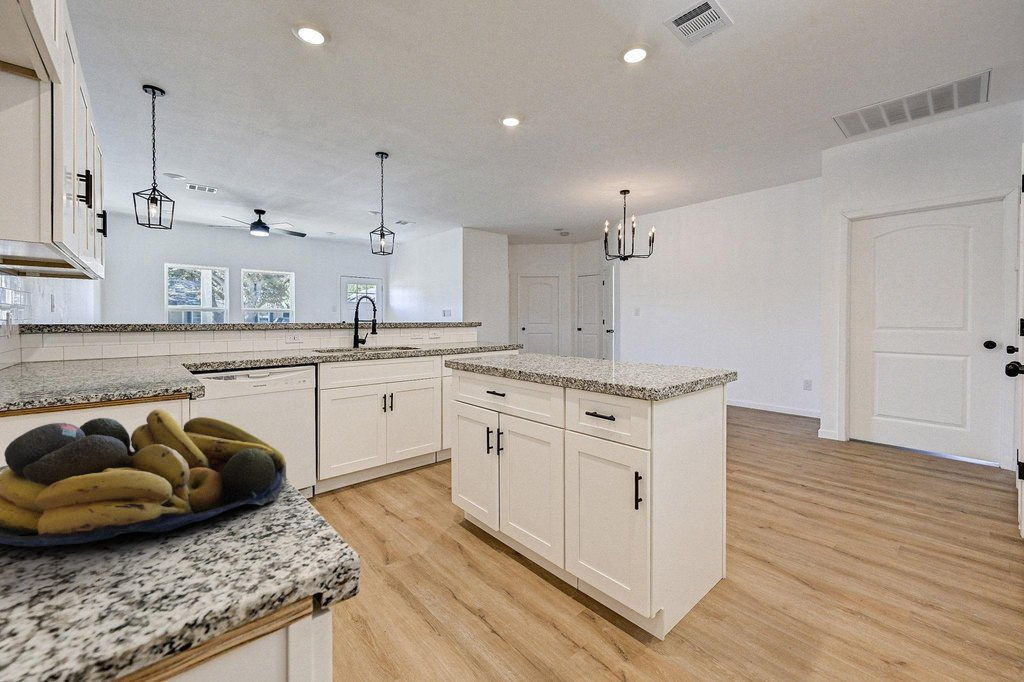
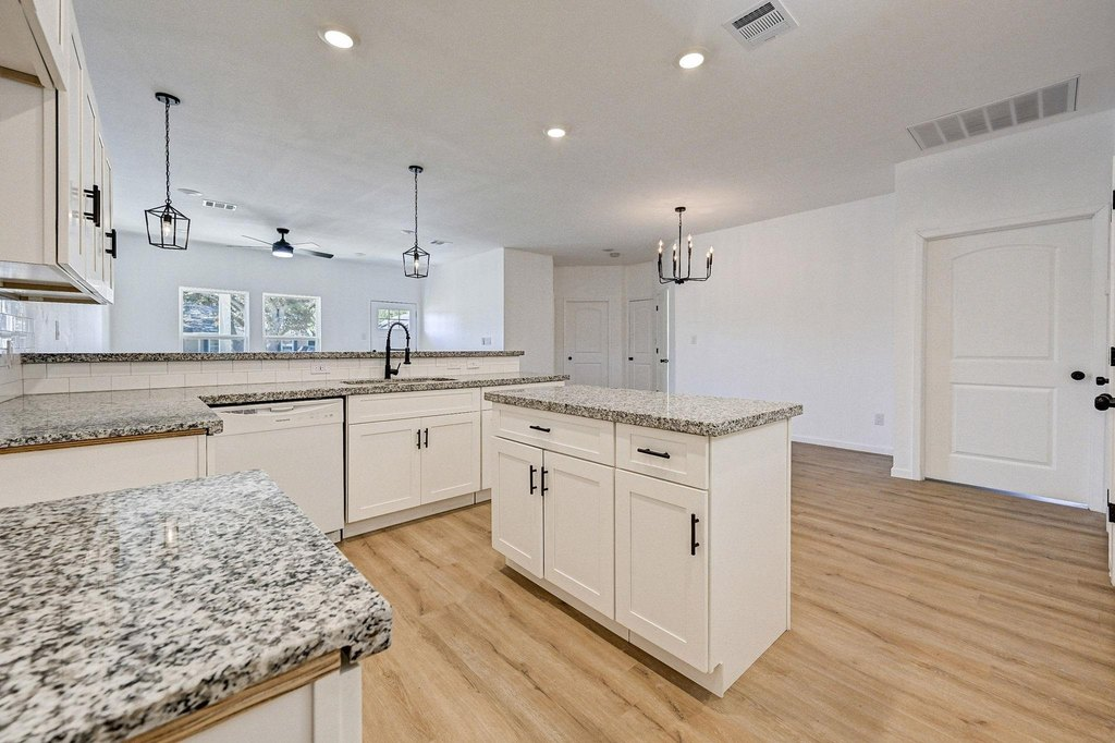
- fruit bowl (151, 455)
